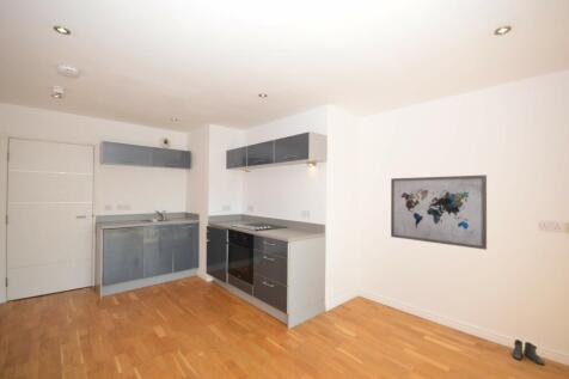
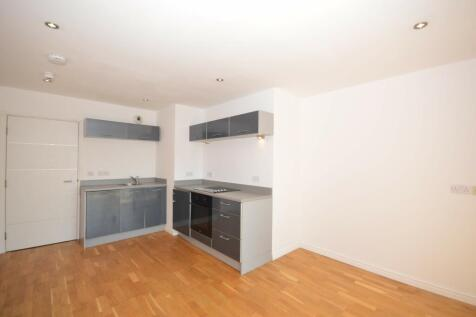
- wall art (433, 209)
- boots (525, 350)
